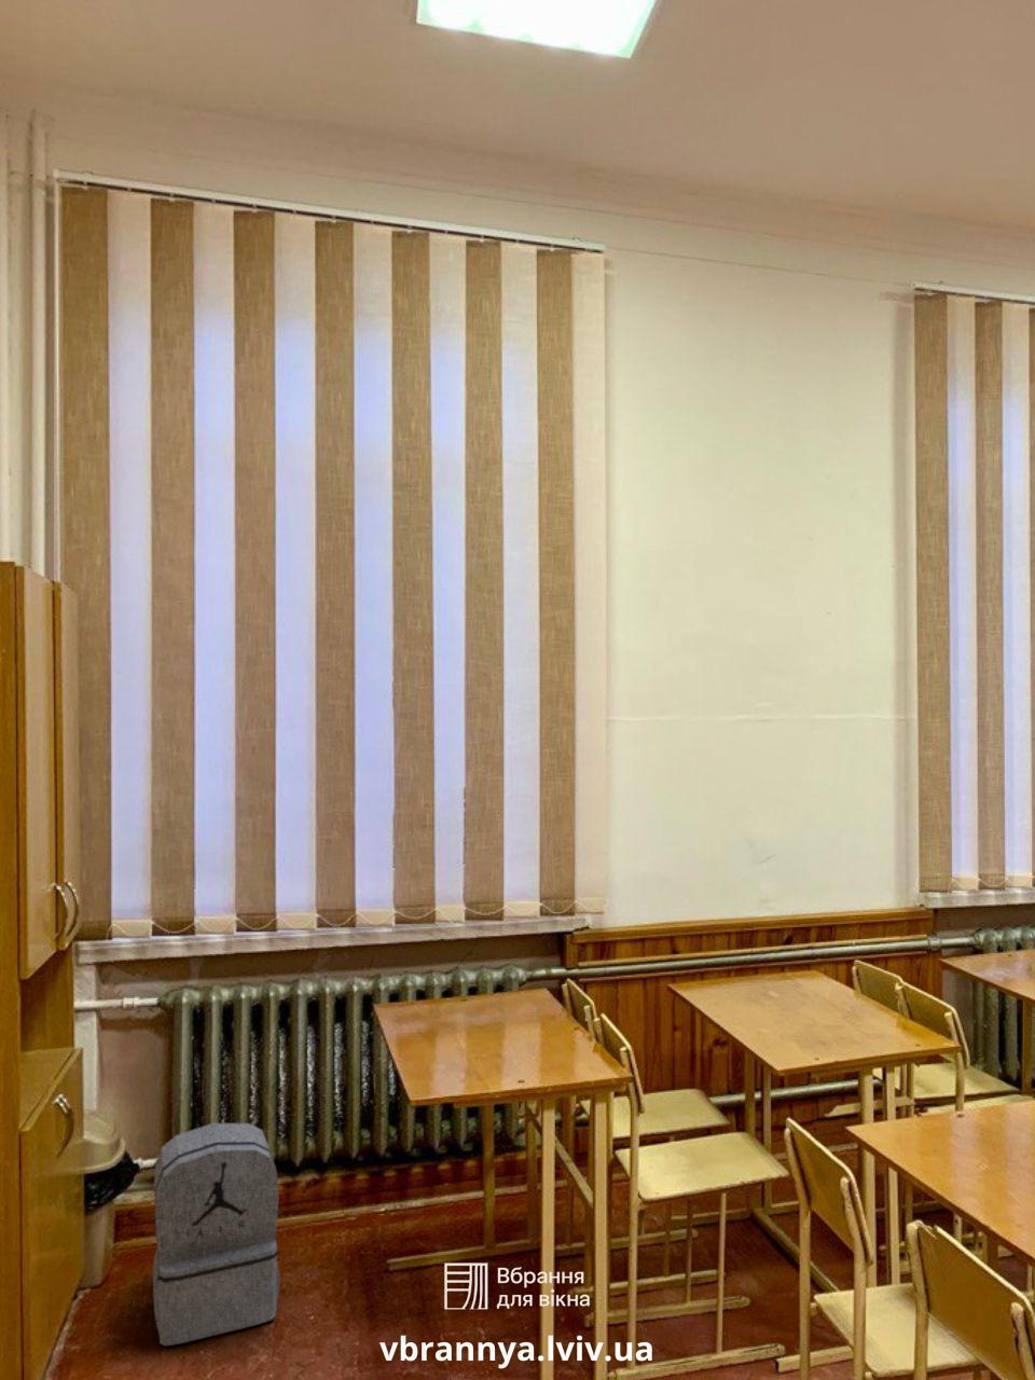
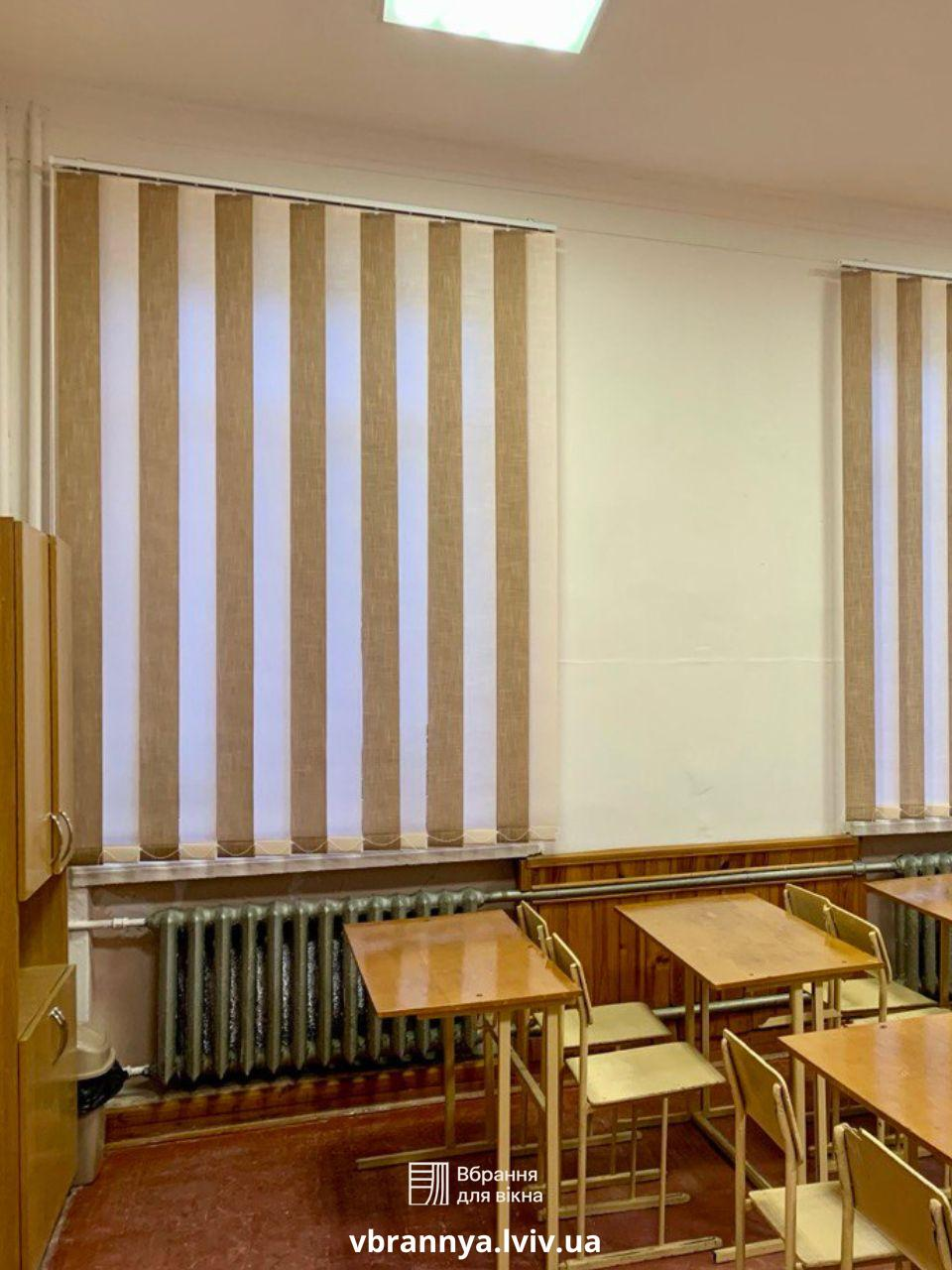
- backpack (214, 1216)
